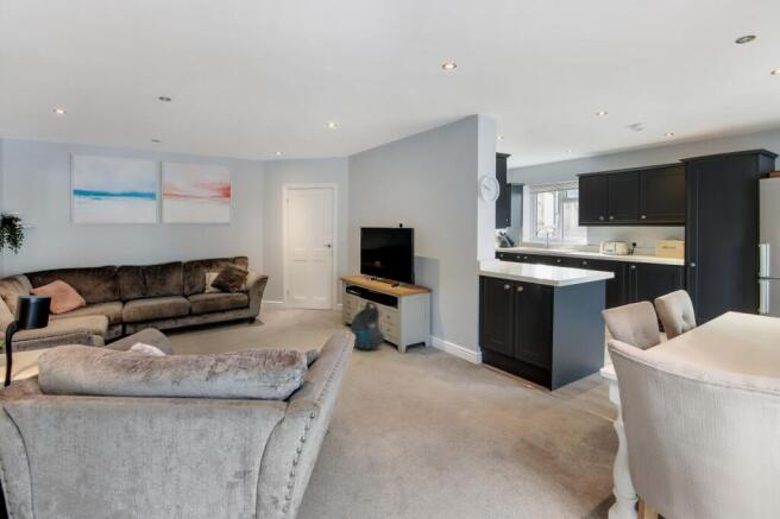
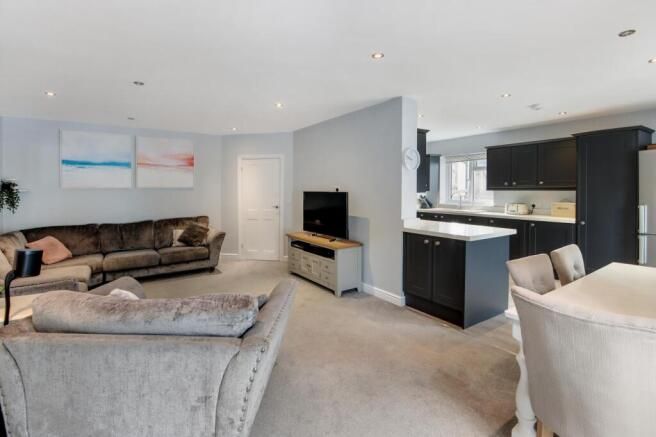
- vacuum cleaner (365, 324)
